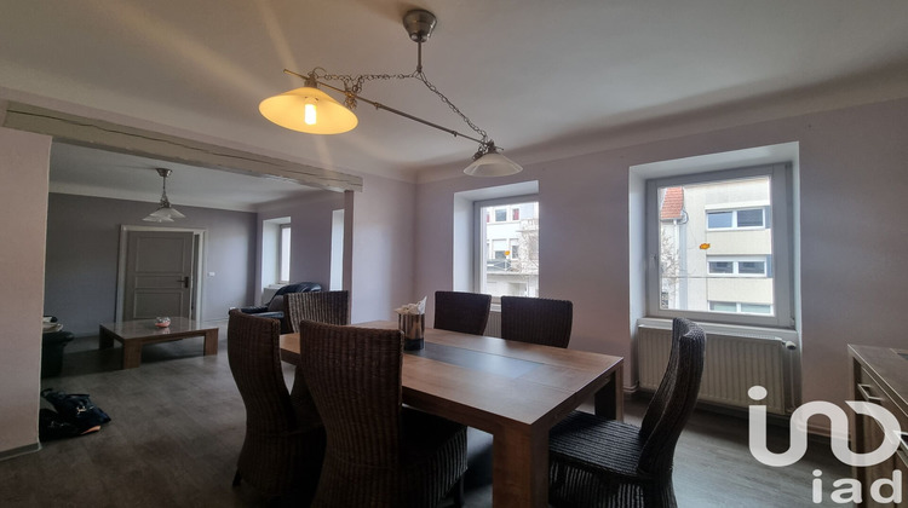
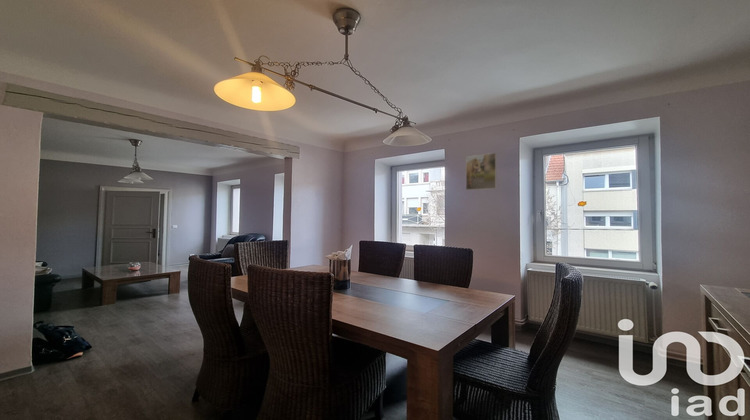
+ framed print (480, 172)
